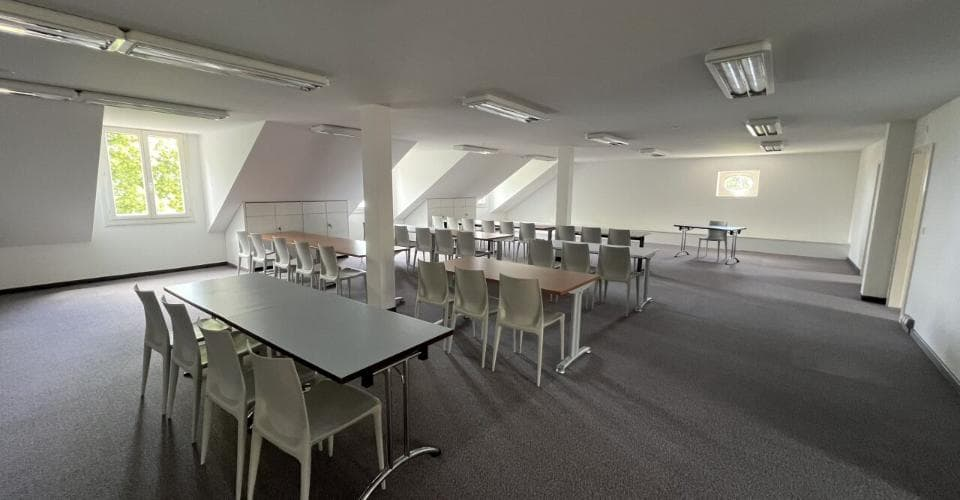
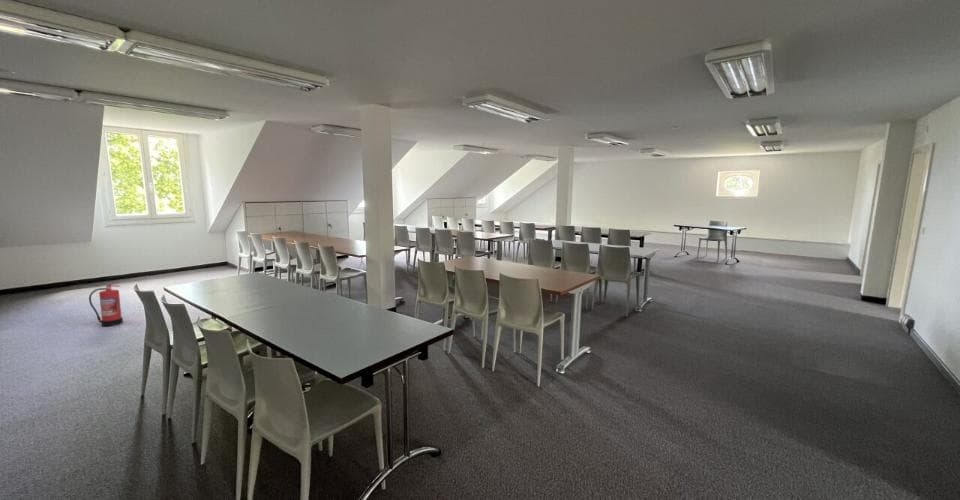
+ fire extinguisher (105, 303)
